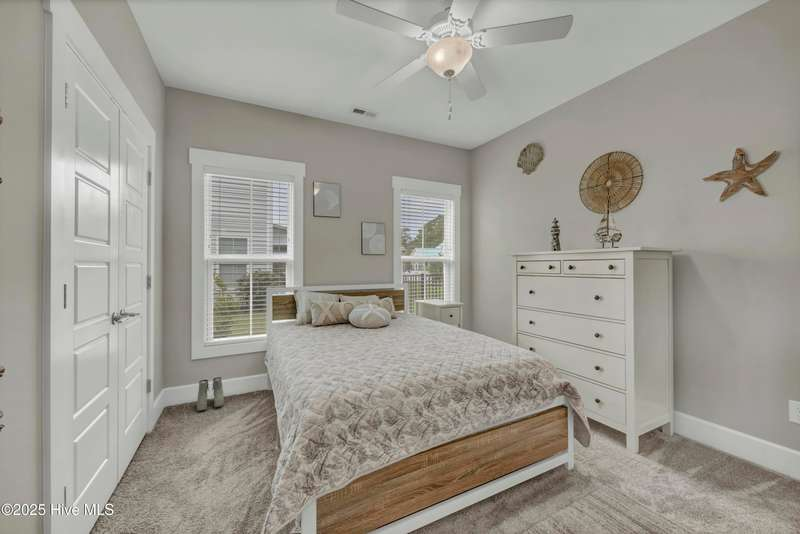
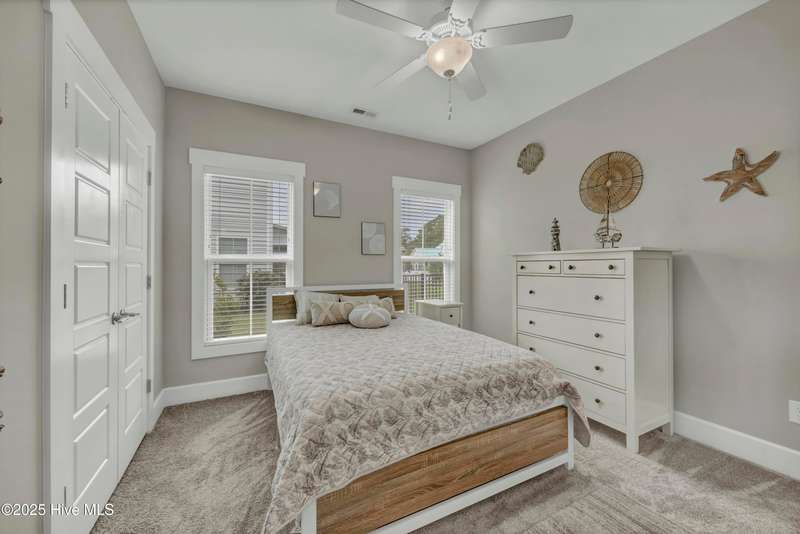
- boots (212, 390)
